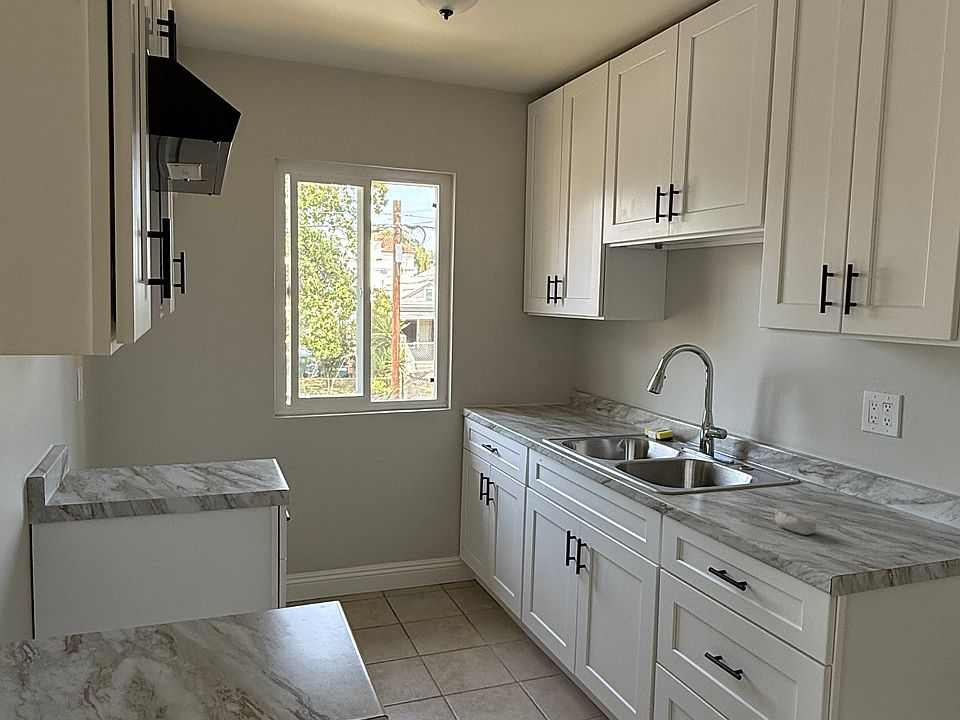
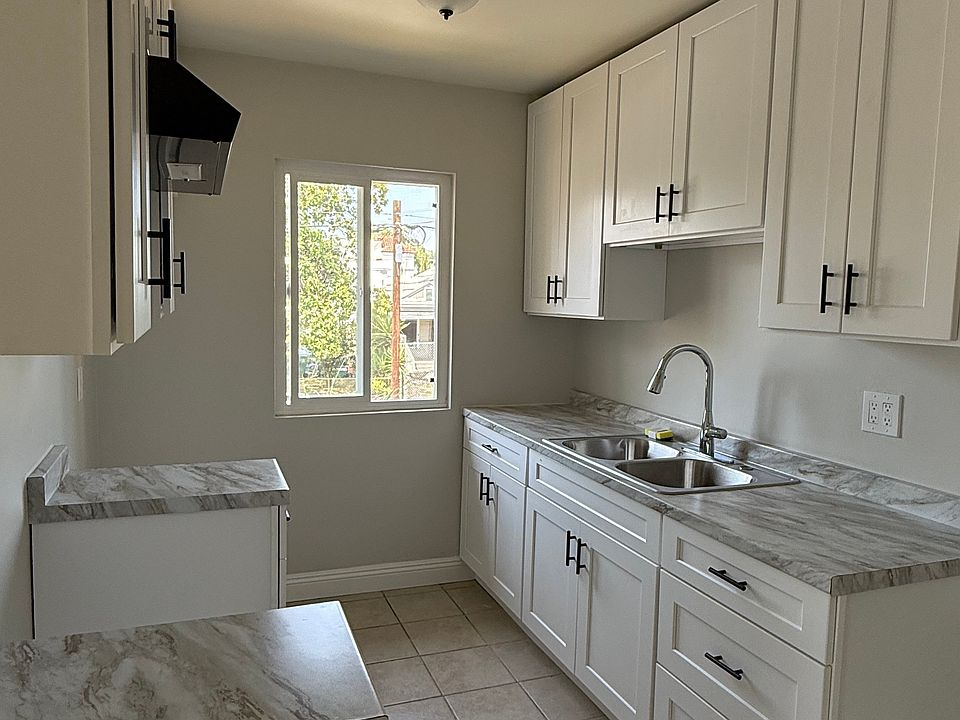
- soap bar (795, 521)
